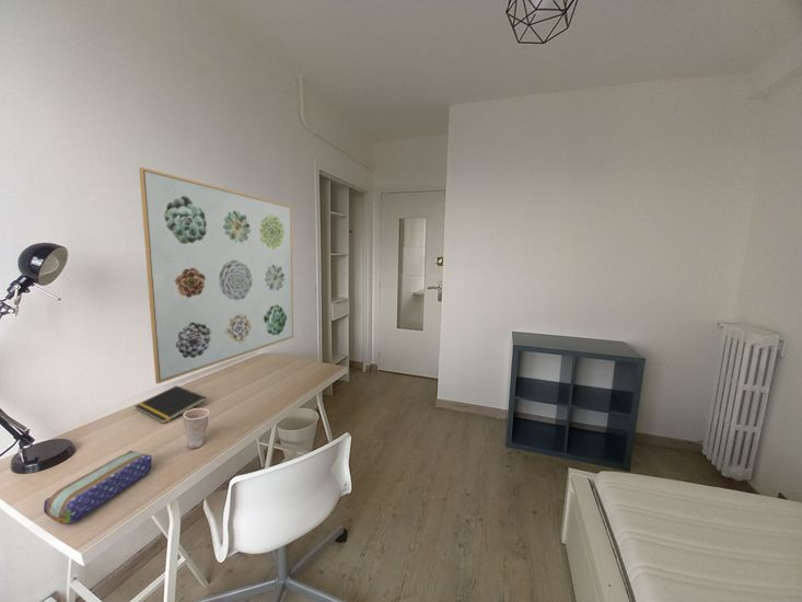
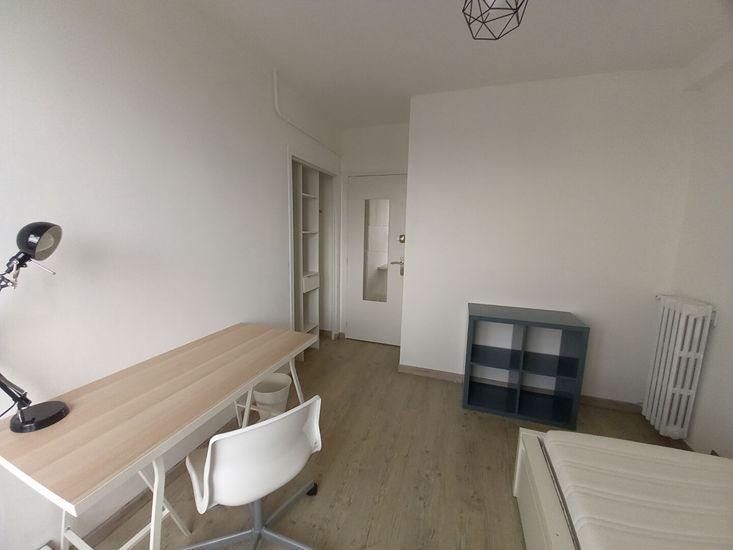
- wall art (237, 276)
- notepad (171, 403)
- cup (197, 428)
- pencil case (103, 483)
